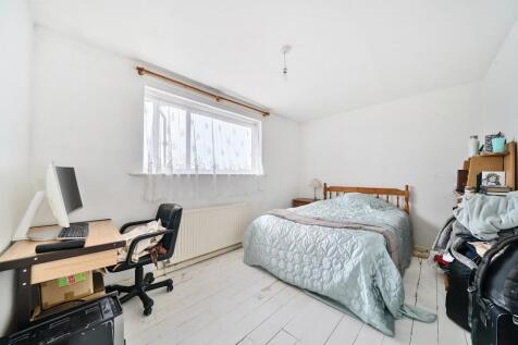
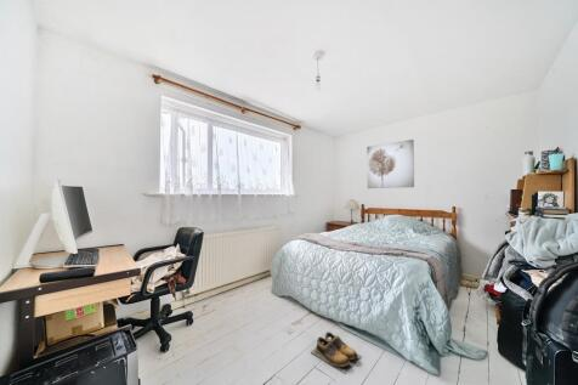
+ shoes (335, 346)
+ wall art (389, 165)
